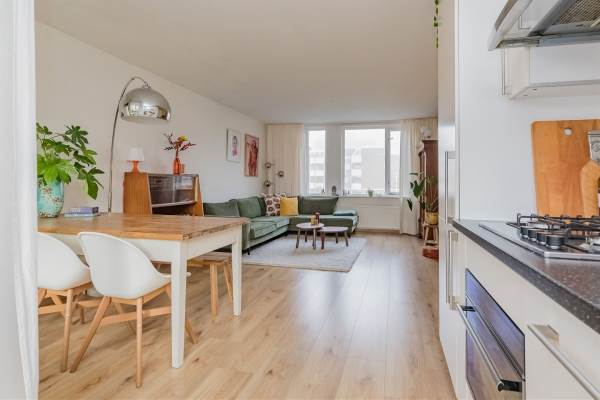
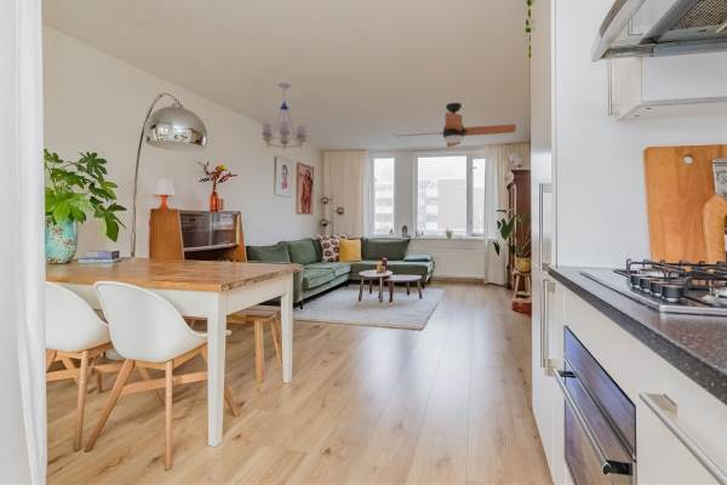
+ electric fan (453, 122)
+ chandelier (284, 115)
